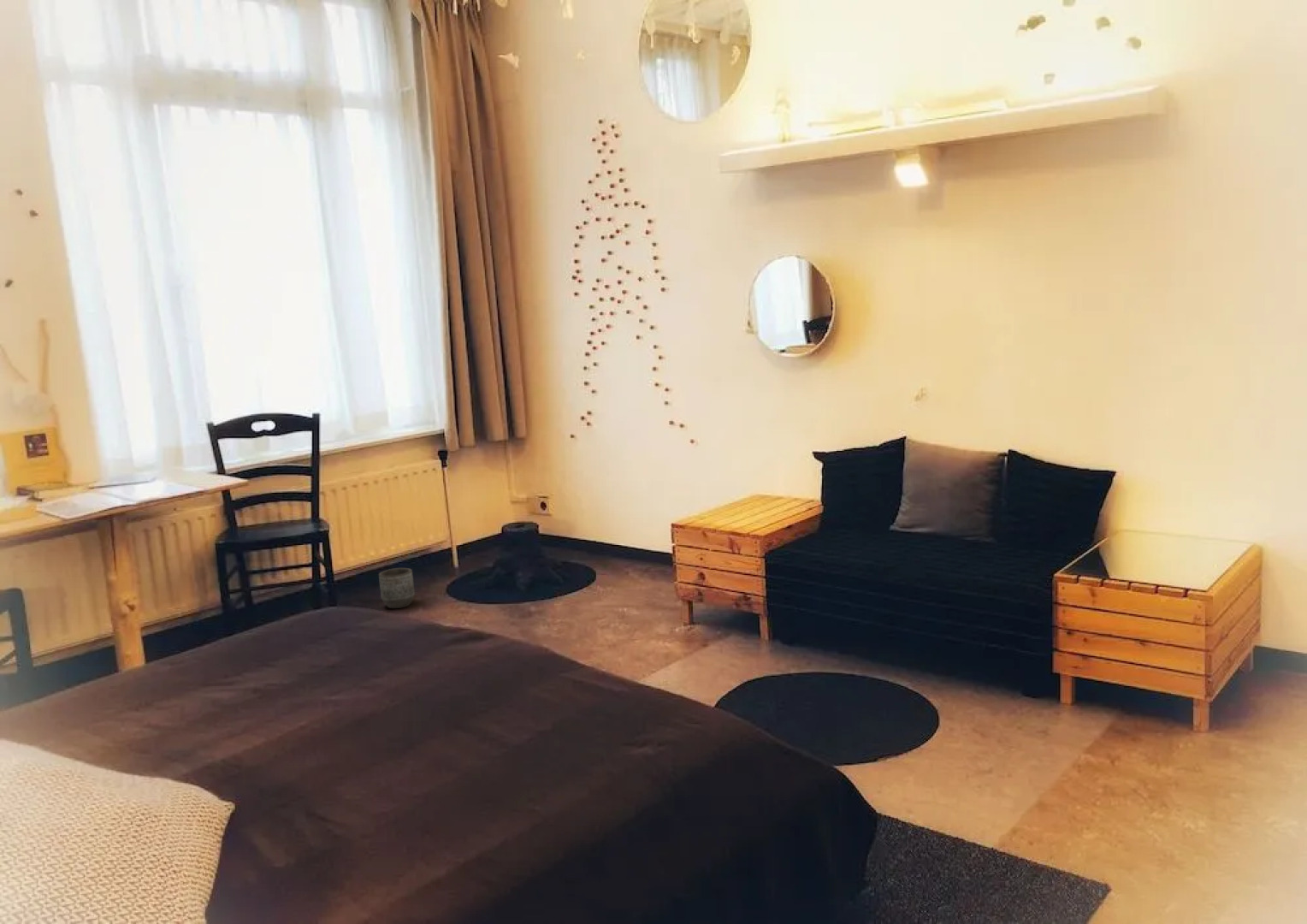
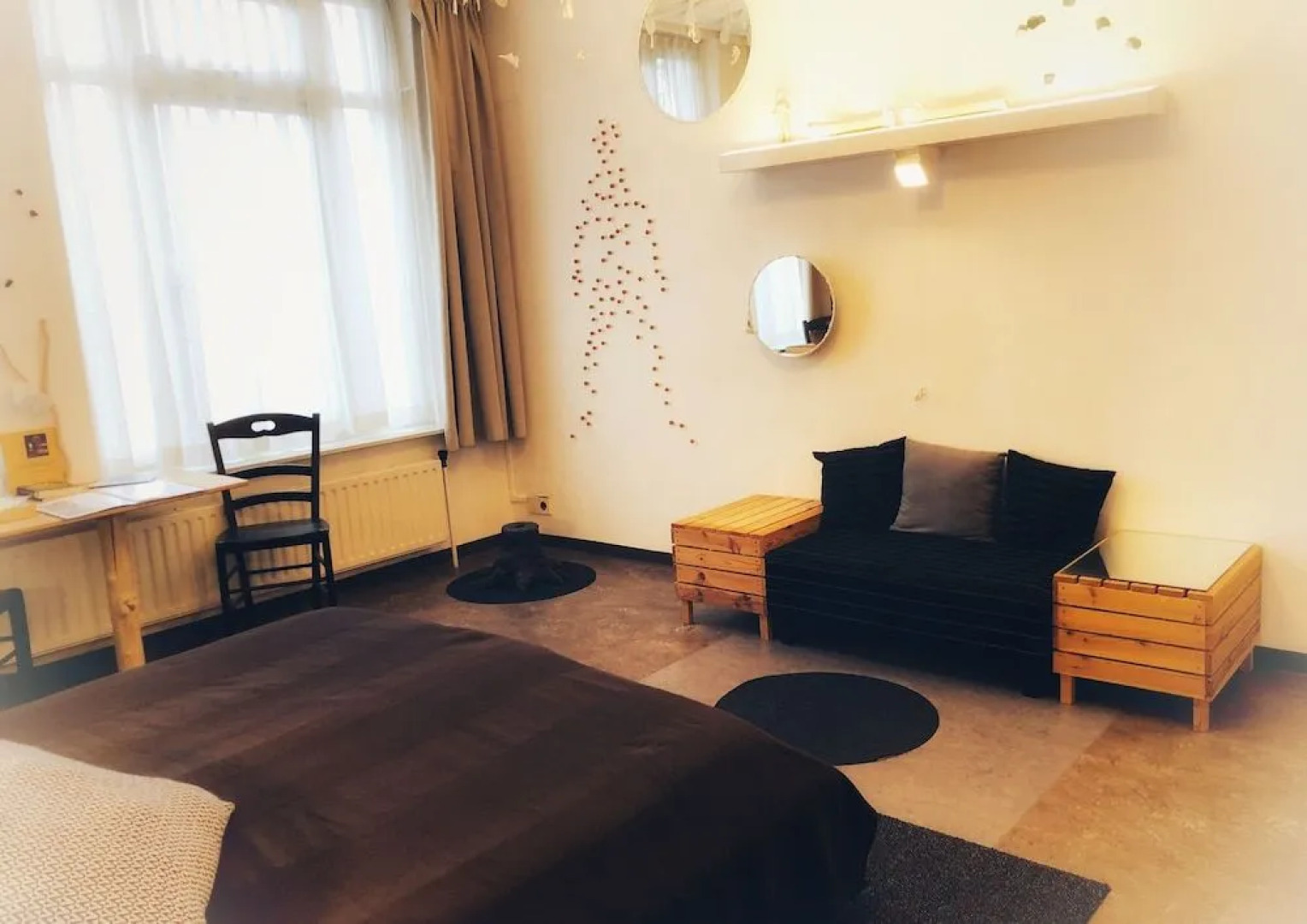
- planter (397, 589)
